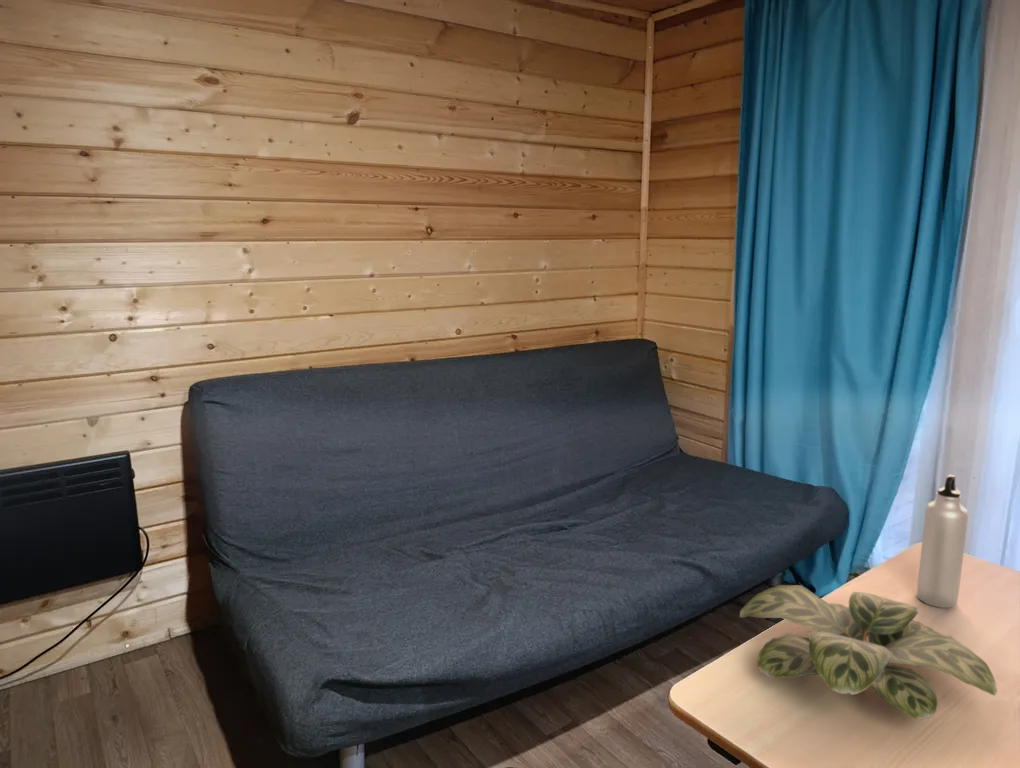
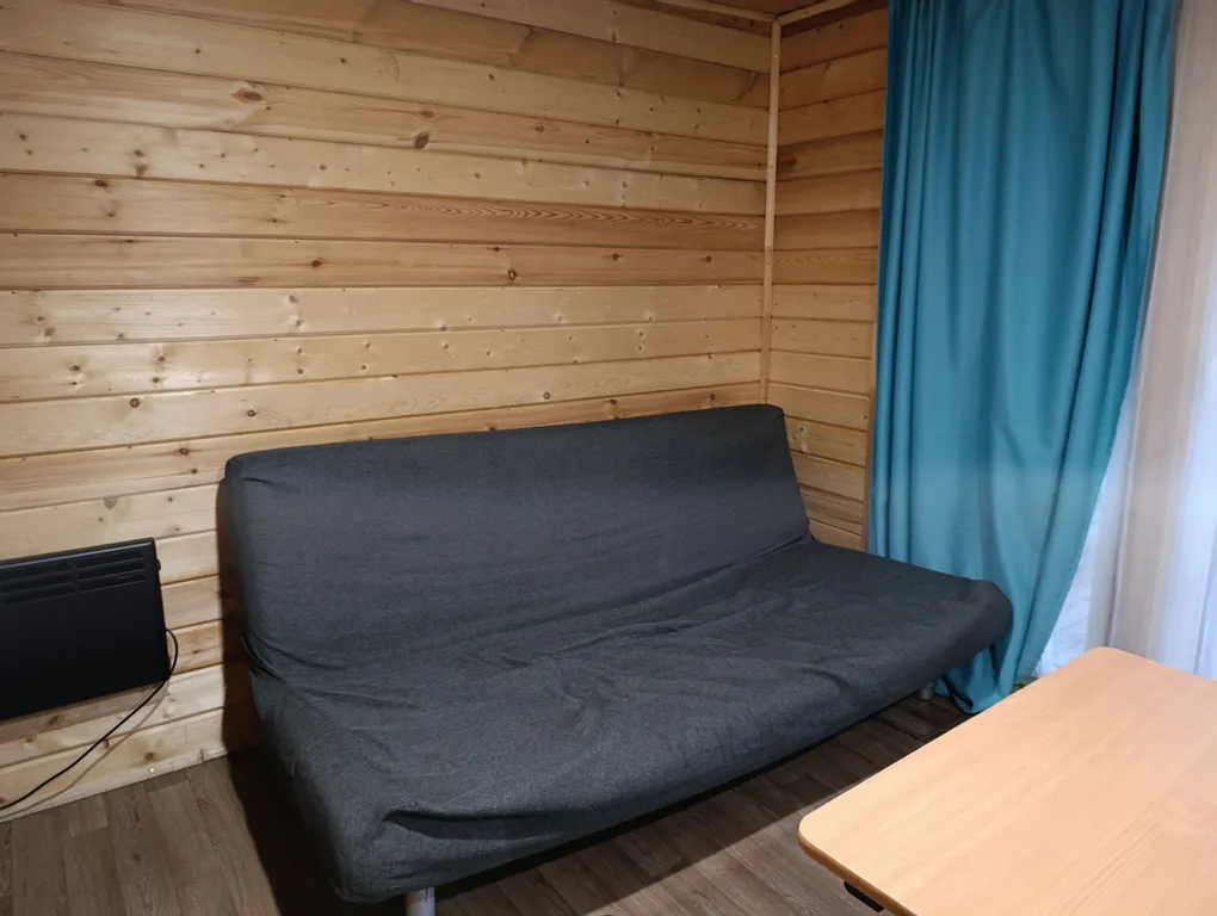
- water bottle (943, 538)
- plant (866, 649)
